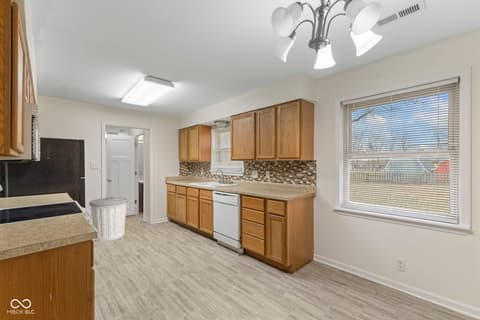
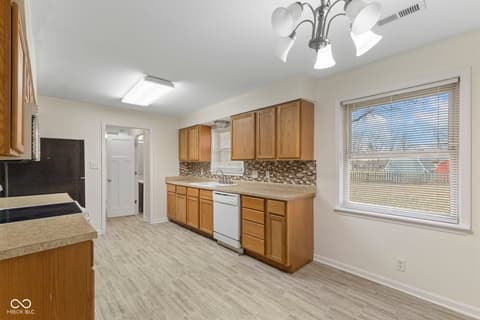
- trash can (109, 216)
